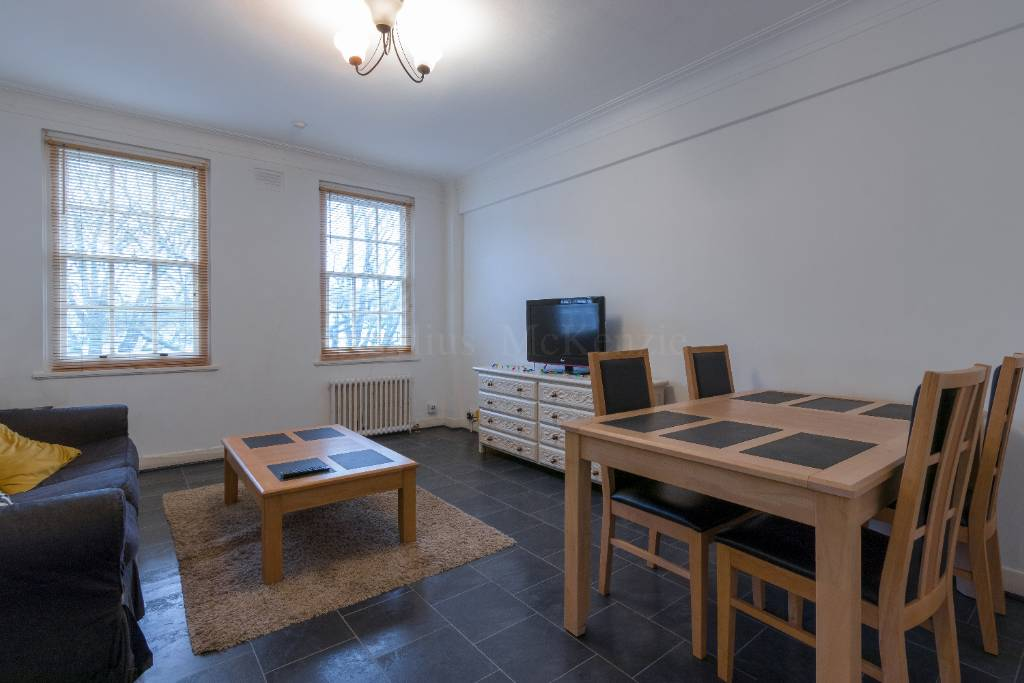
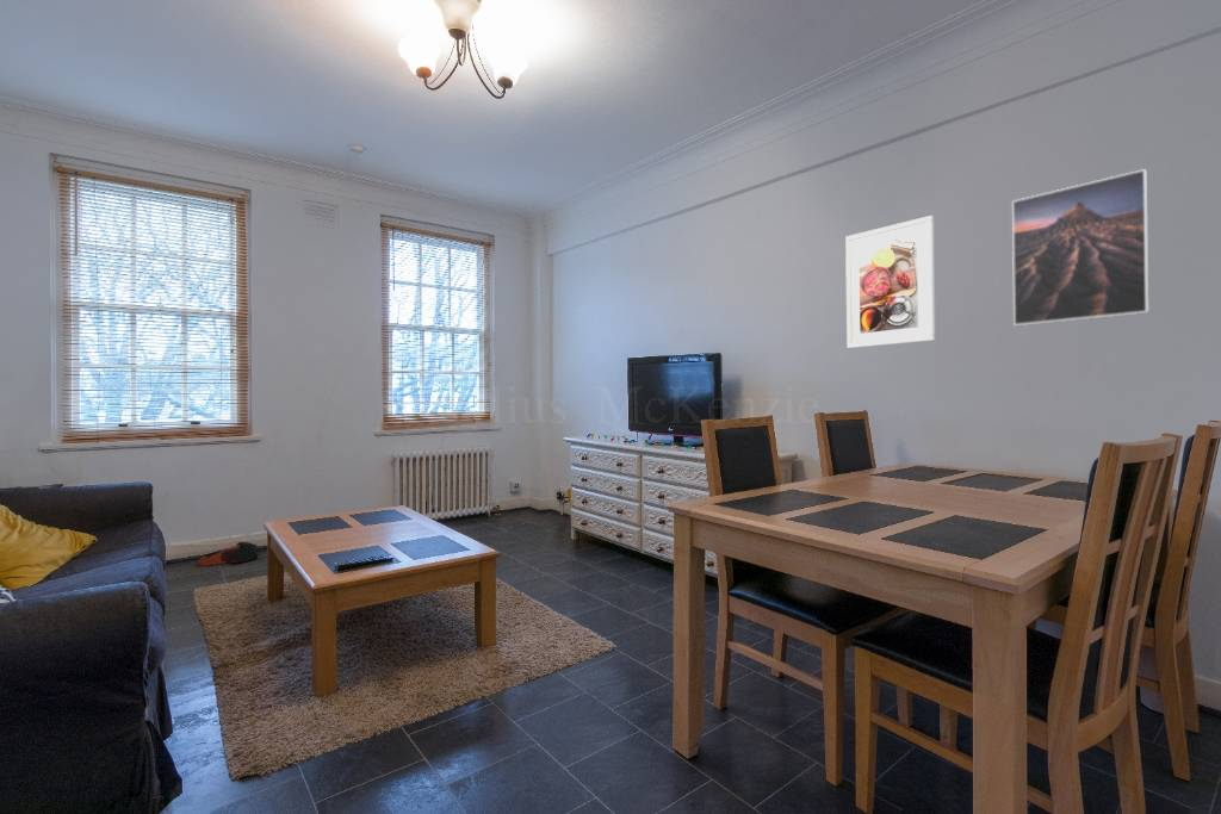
+ bag (228, 552)
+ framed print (1076, 253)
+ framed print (887, 285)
